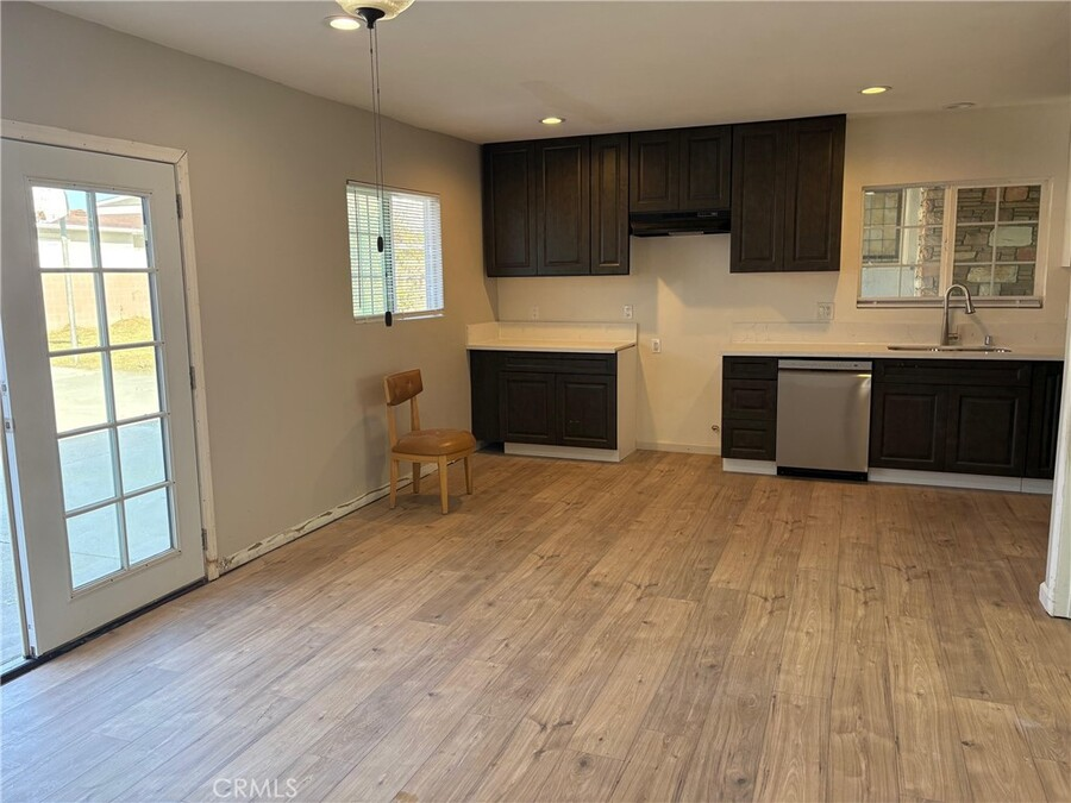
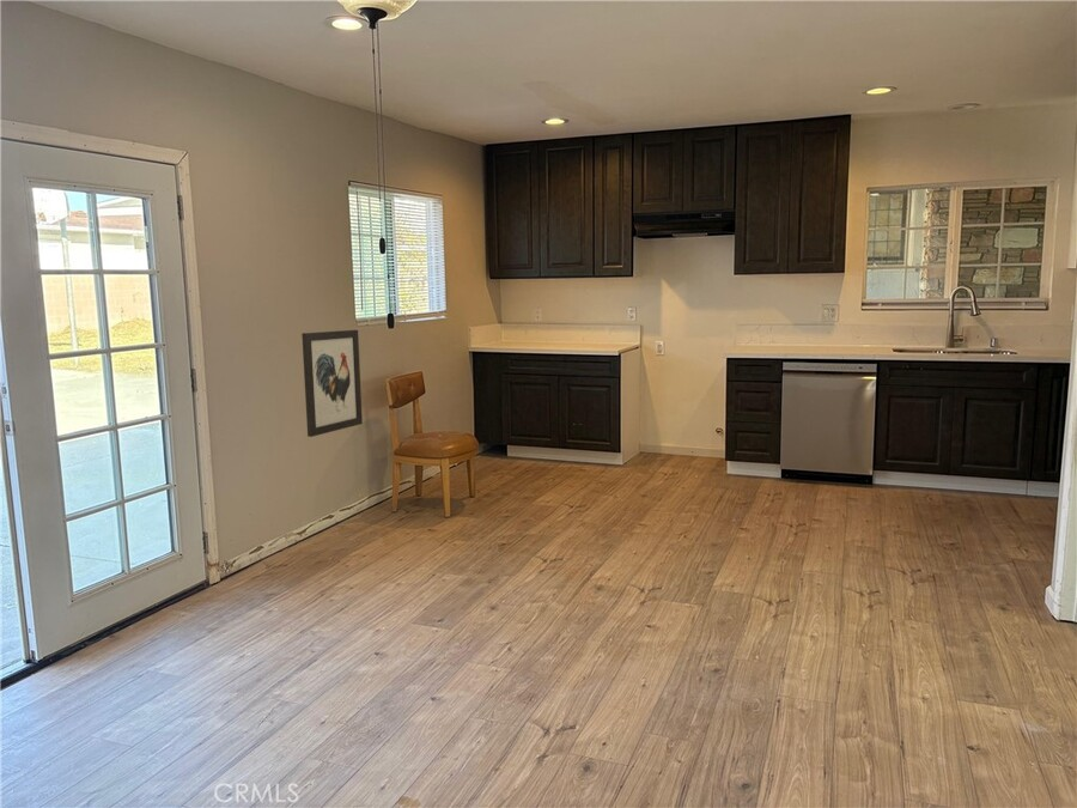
+ wall art (333, 381)
